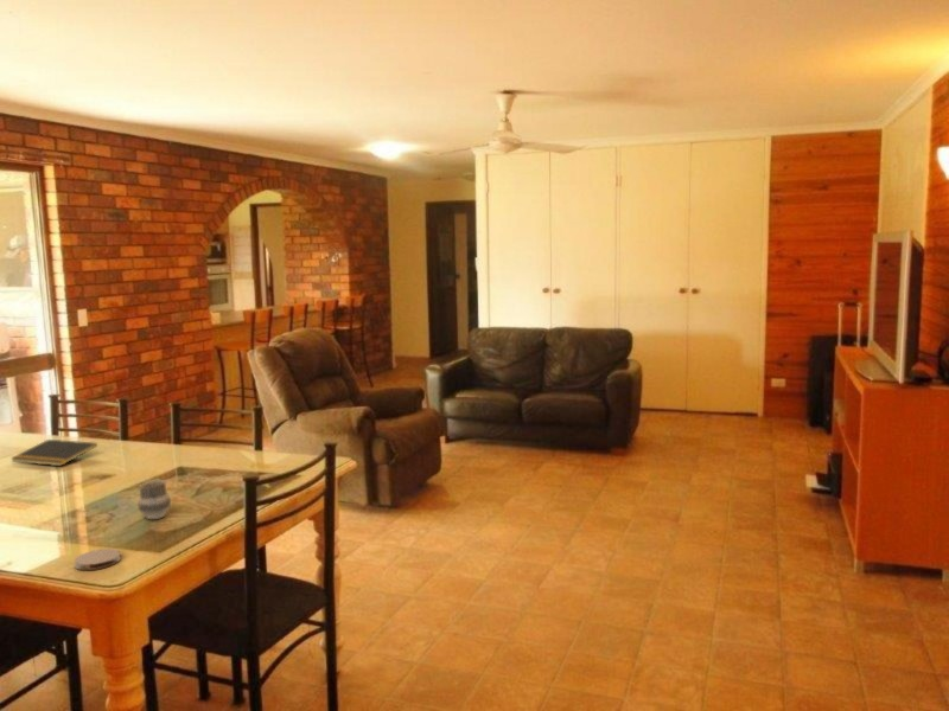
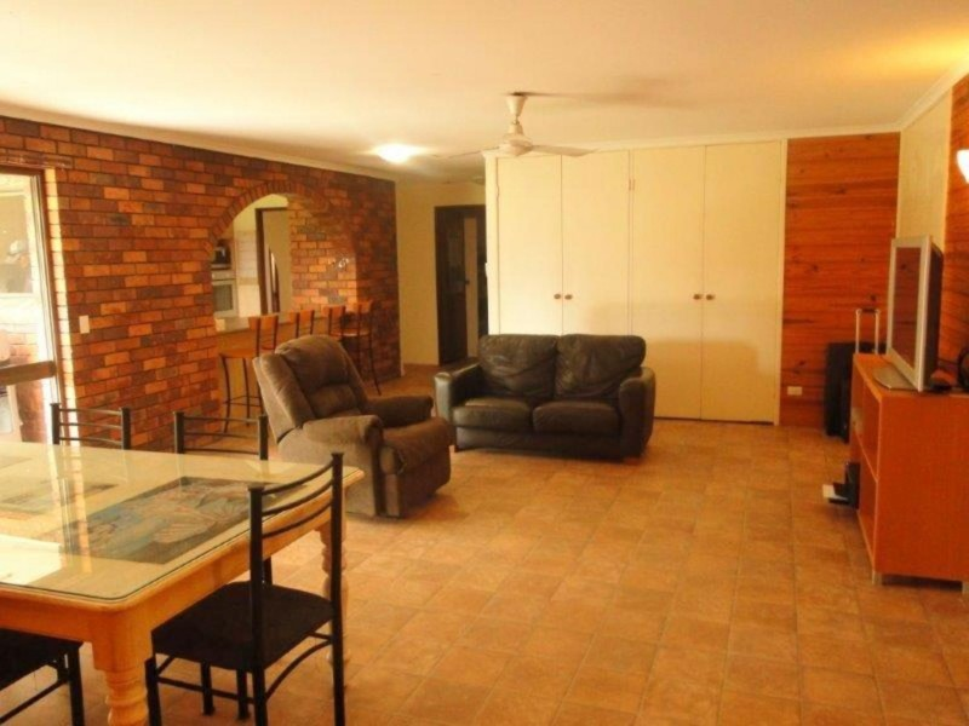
- cup (154, 498)
- notepad (53, 451)
- coaster (97, 558)
